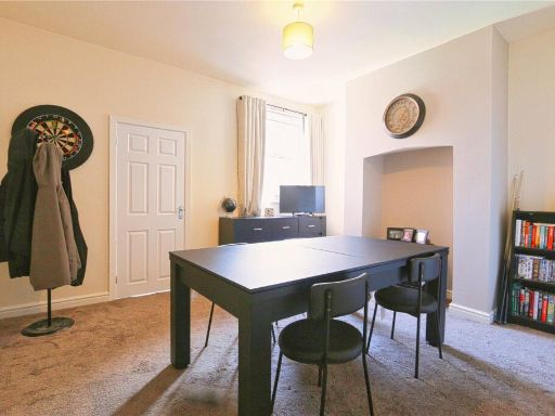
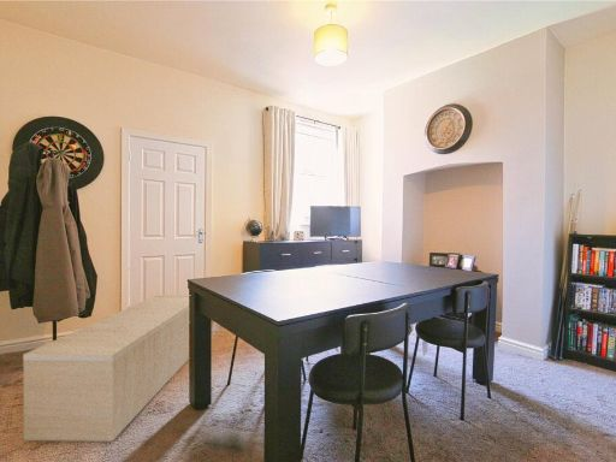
+ storage bench (141, 345)
